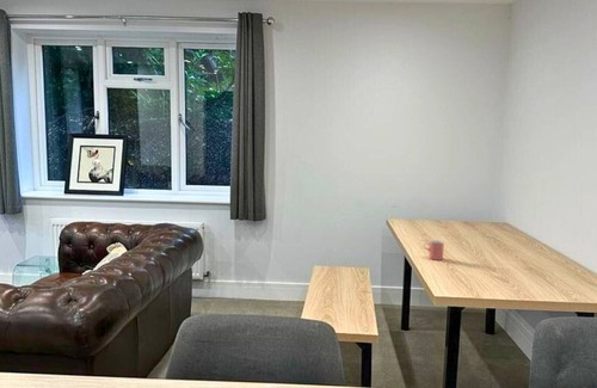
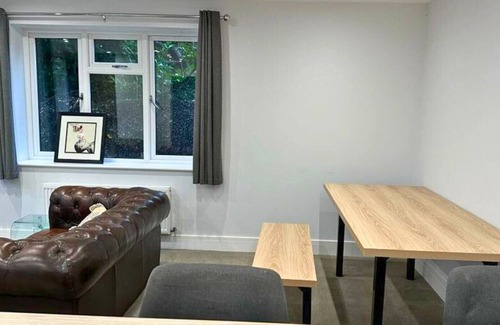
- cup (432, 250)
